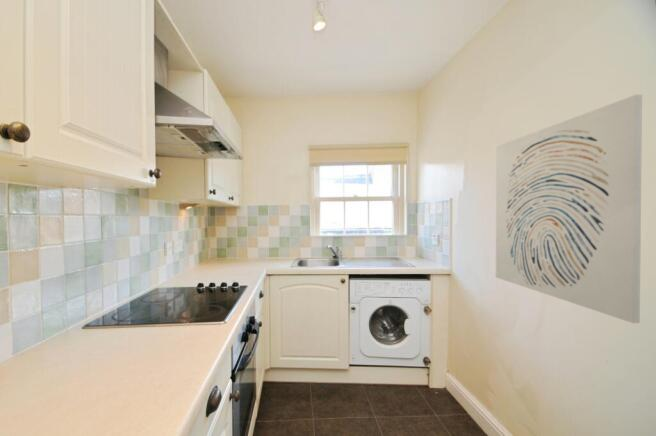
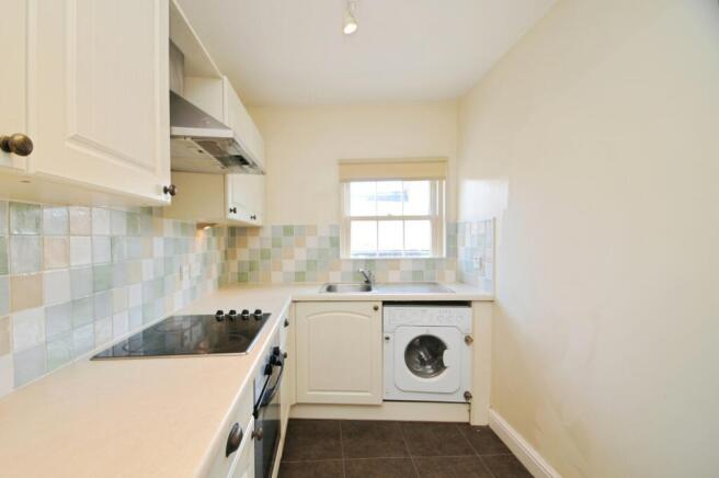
- wall art (548, 211)
